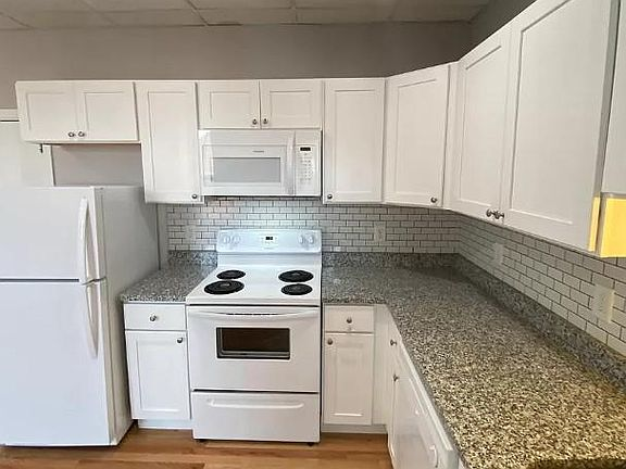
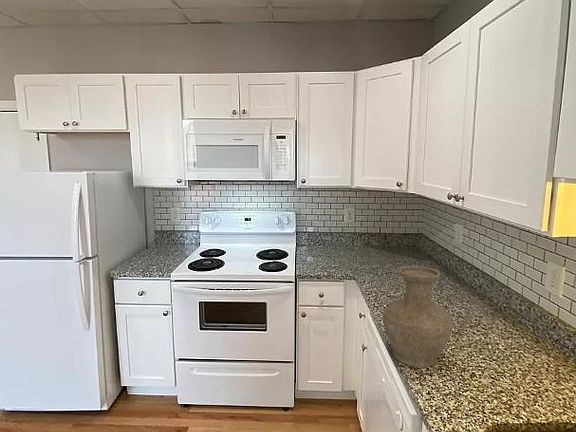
+ vase (416, 314)
